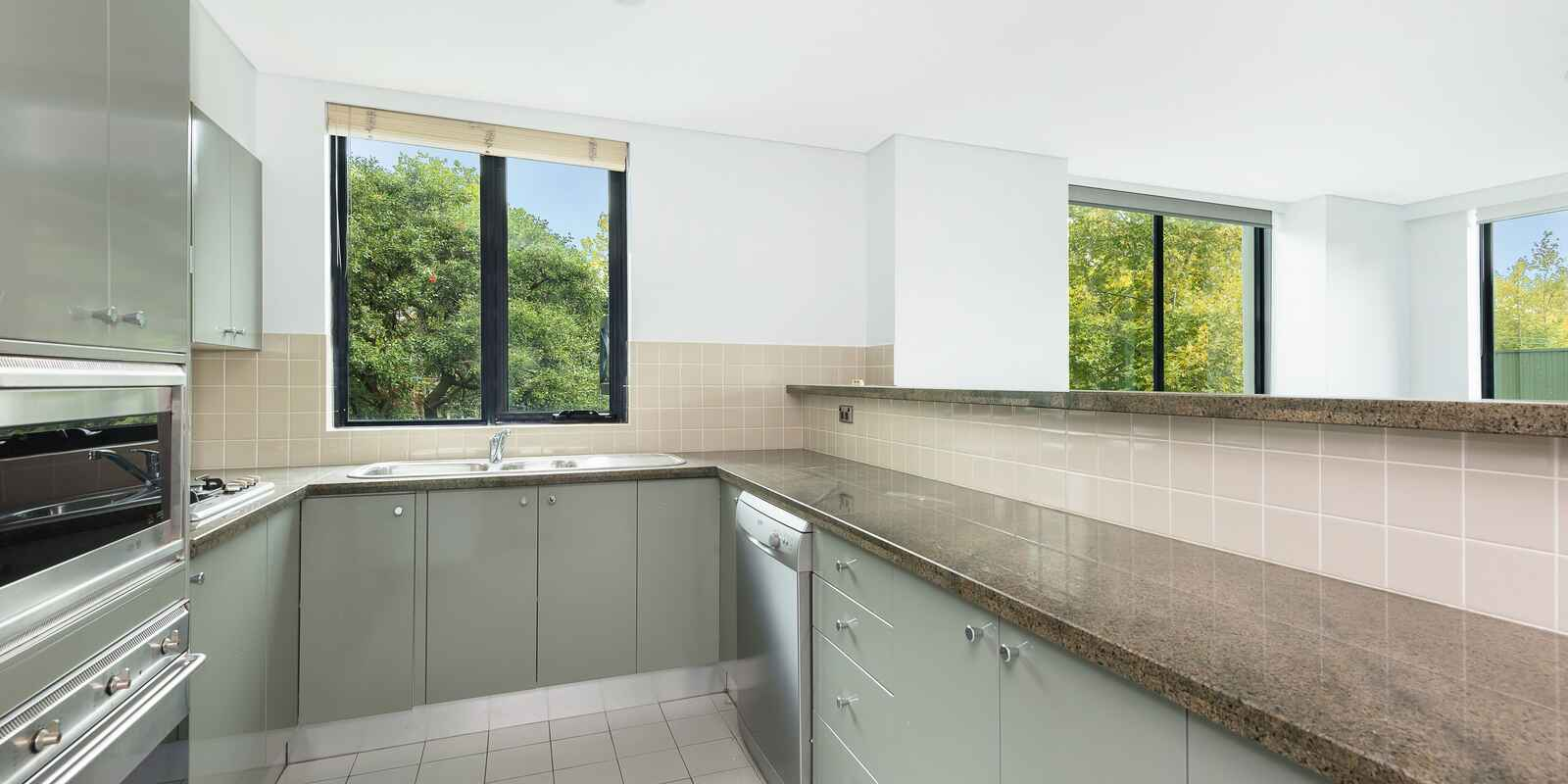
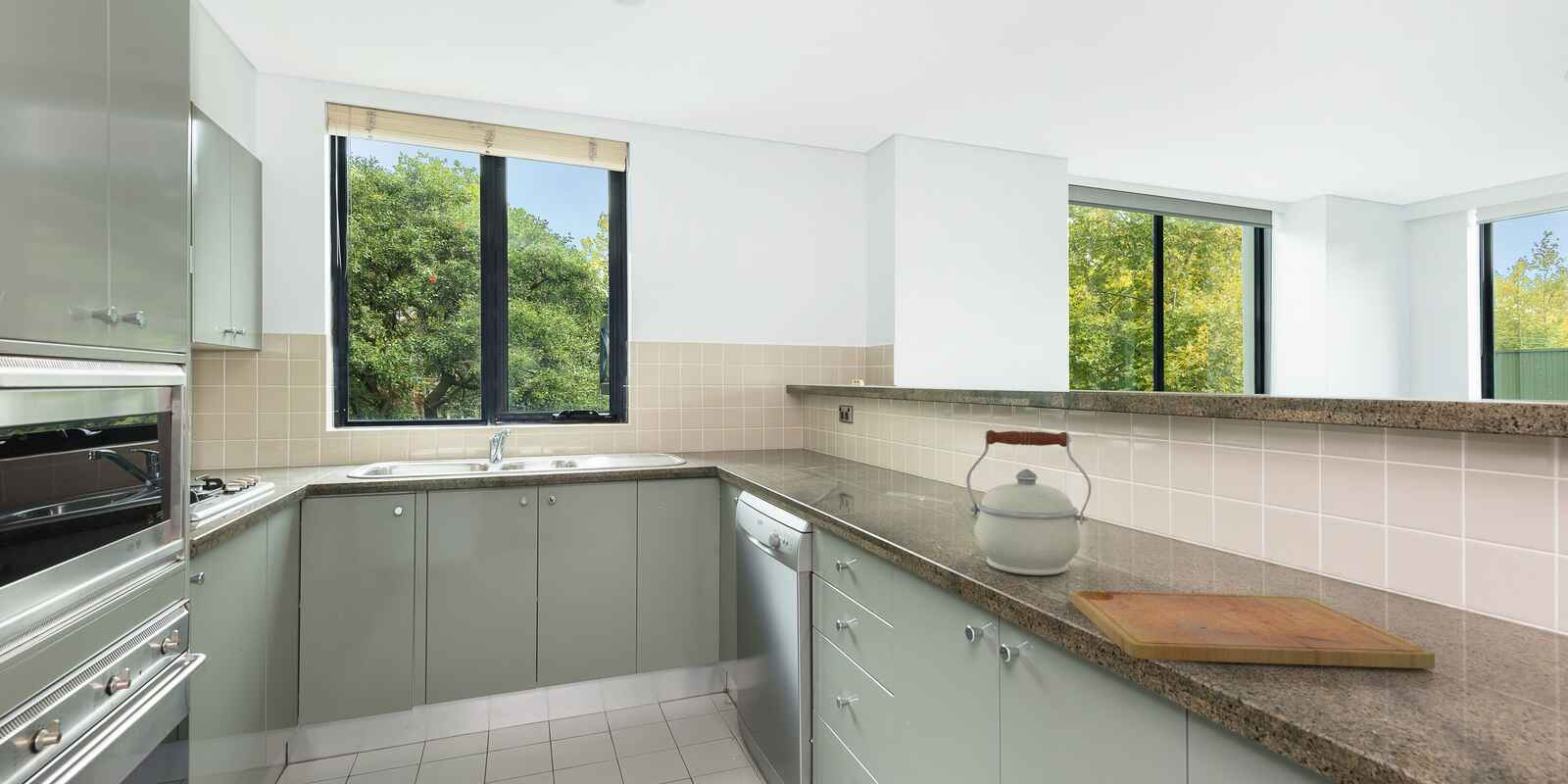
+ cutting board (1228, 623)
+ kettle (1017, 497)
